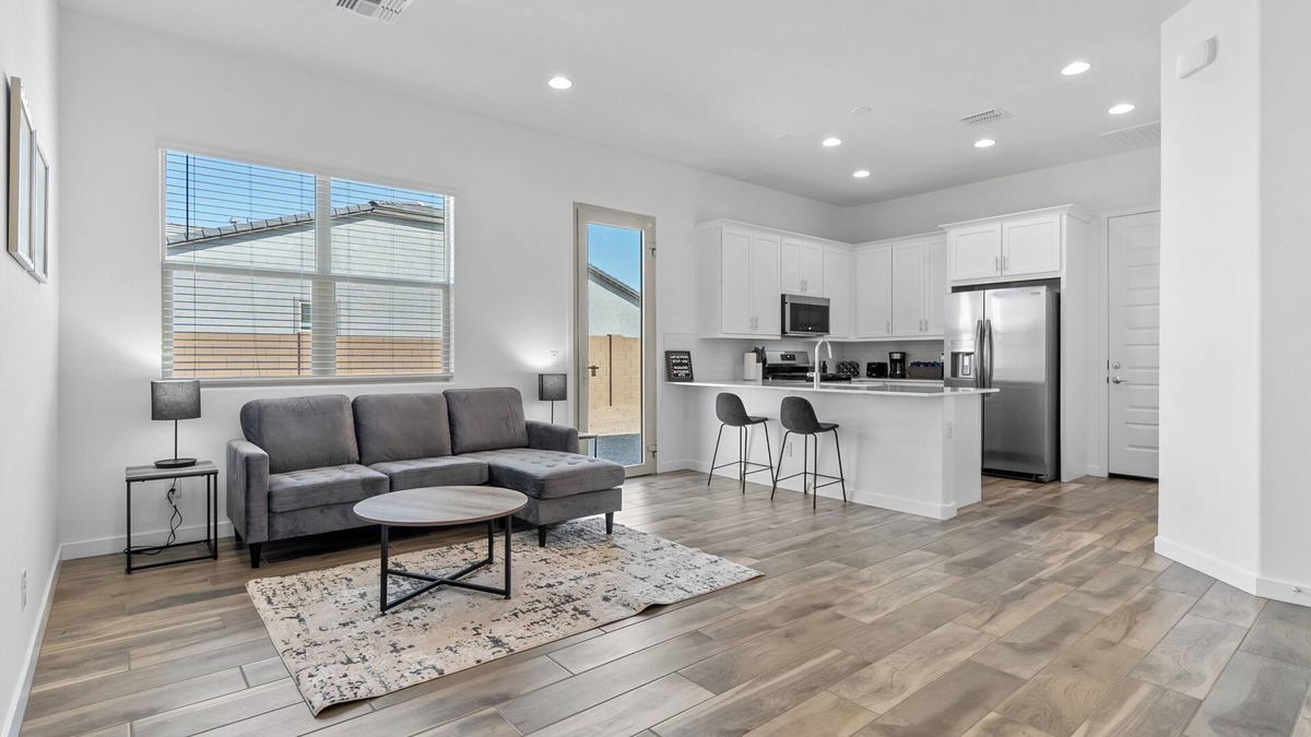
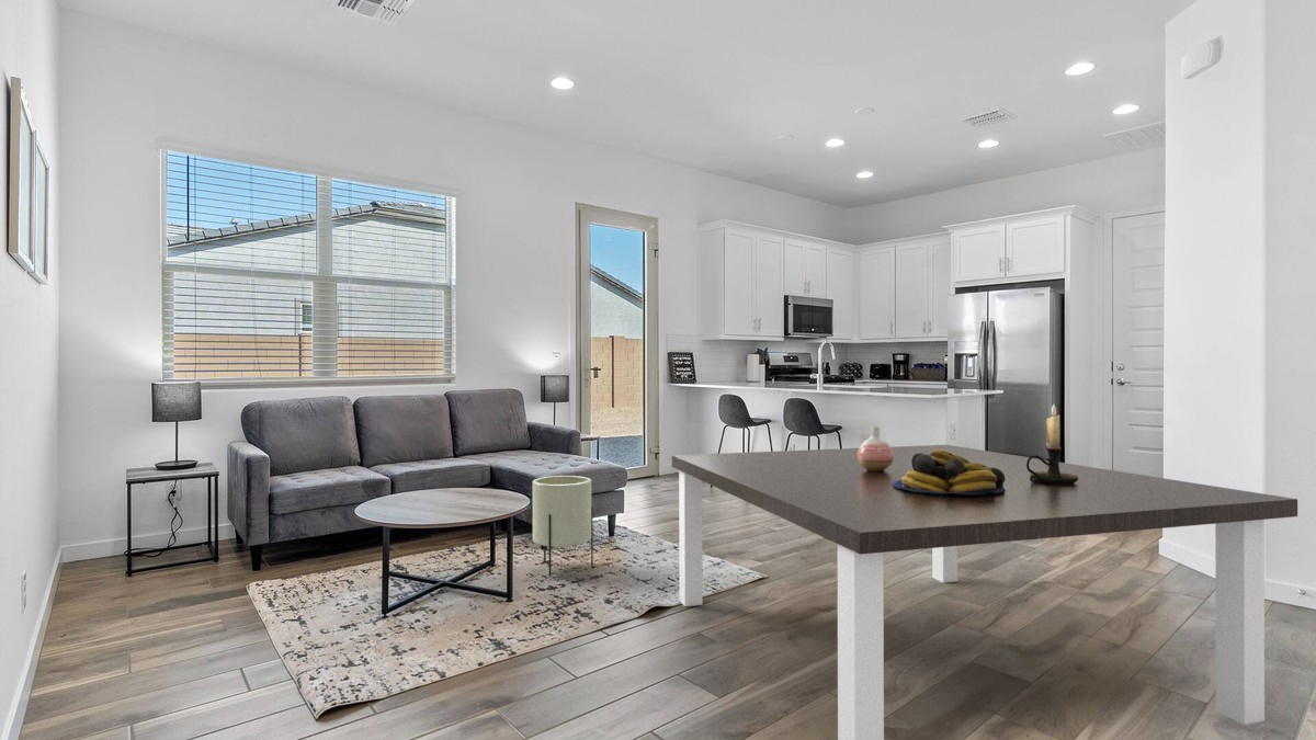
+ candle holder (1047, 442)
+ dining table (919, 548)
+ fruit bowl (946, 468)
+ planter (561, 524)
+ vase (875, 447)
